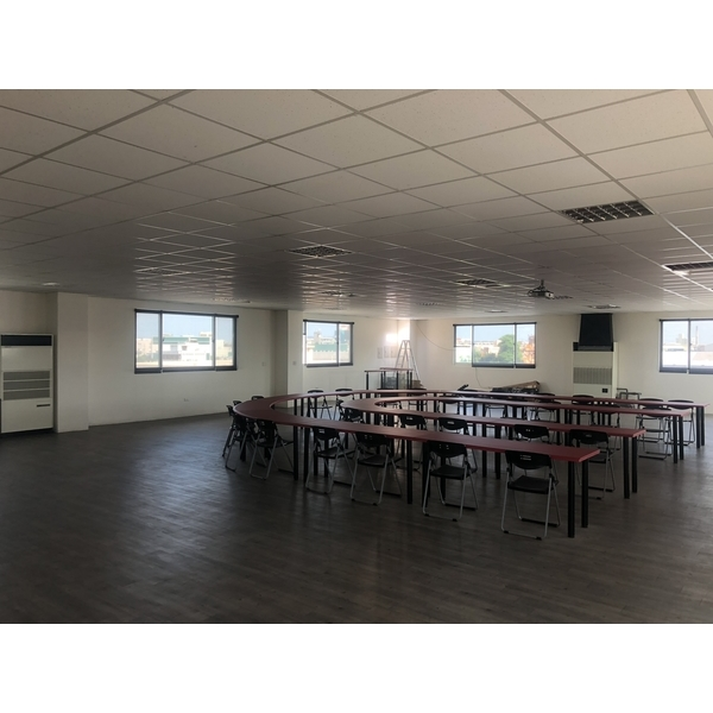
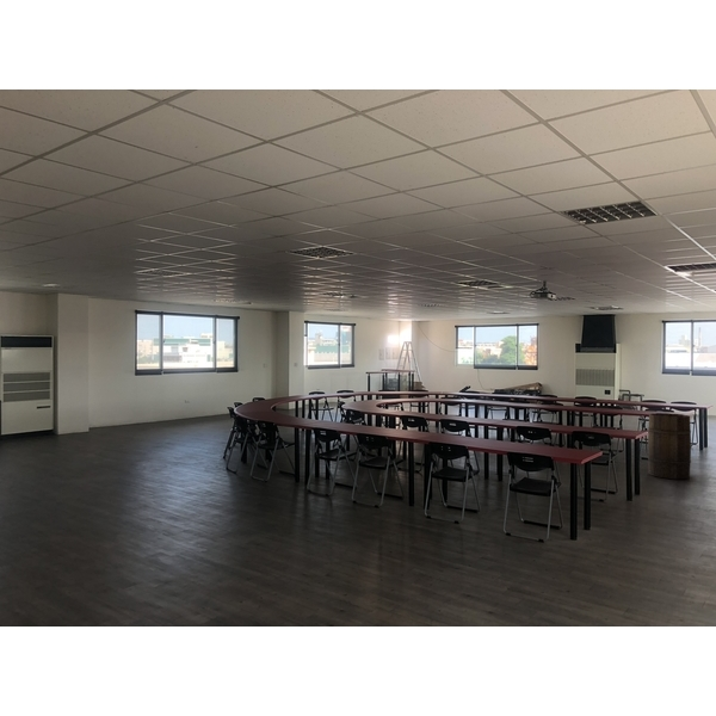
+ wooden barrel (668, 444)
